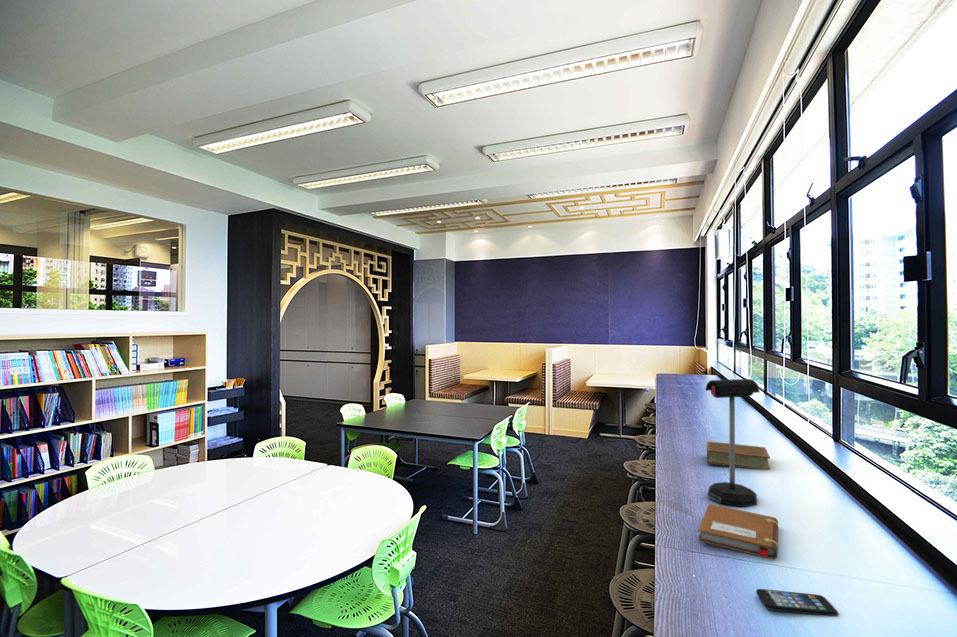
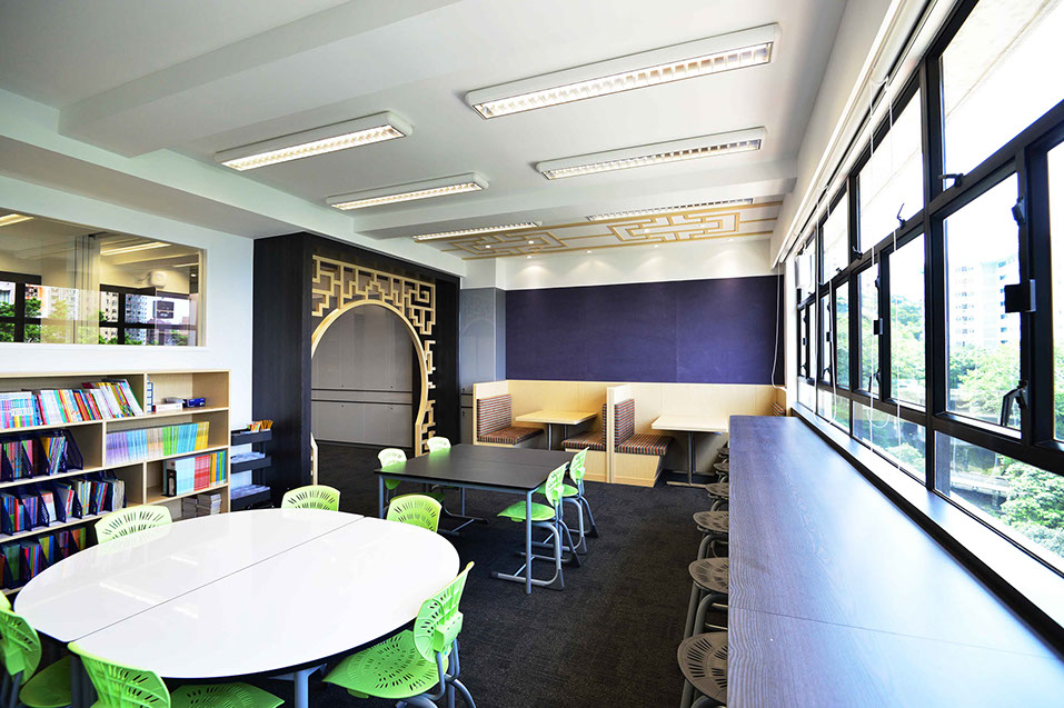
- smartphone (795, 602)
- mailbox (732, 438)
- book (736, 455)
- notebook (739, 530)
